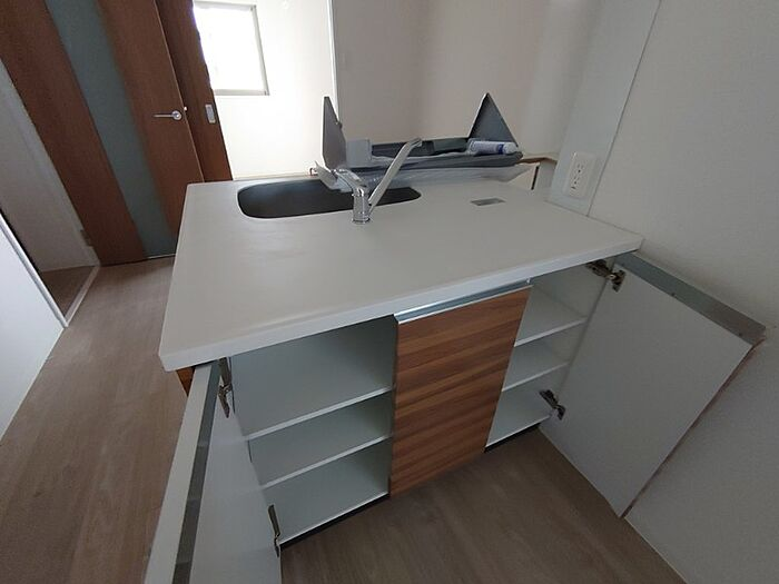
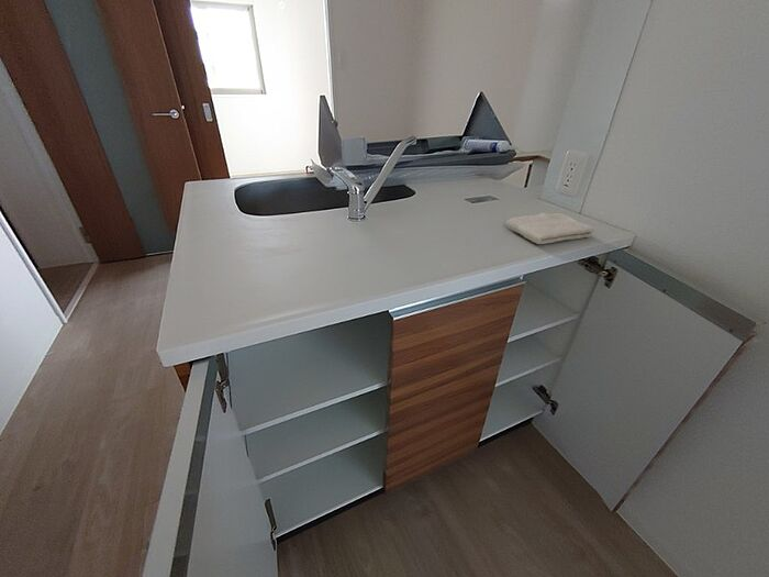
+ washcloth (549, 226)
